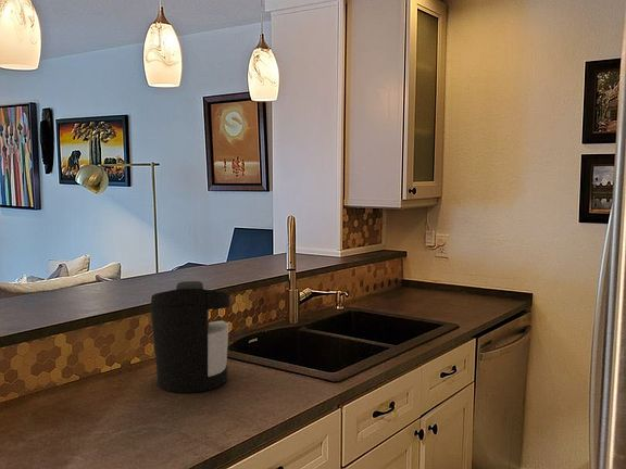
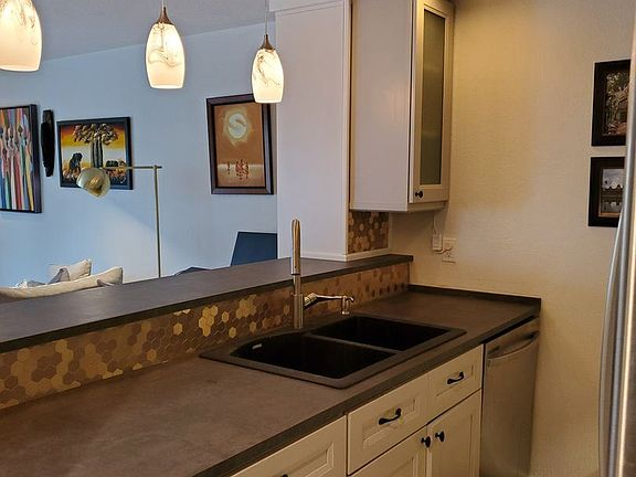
- coffee maker (191, 328)
